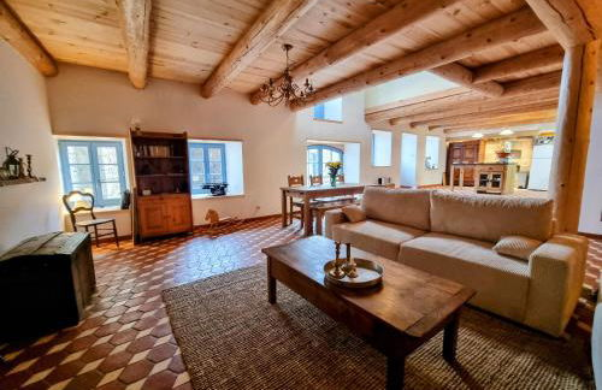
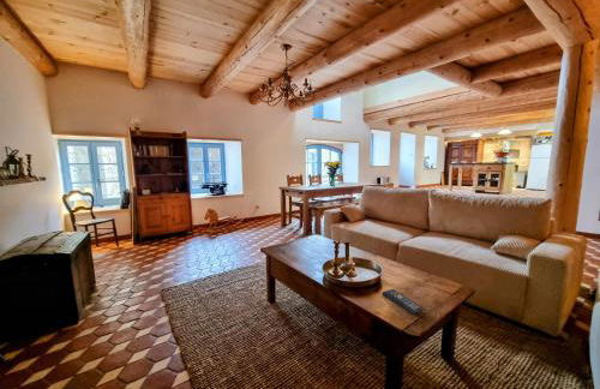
+ remote control (401, 300)
